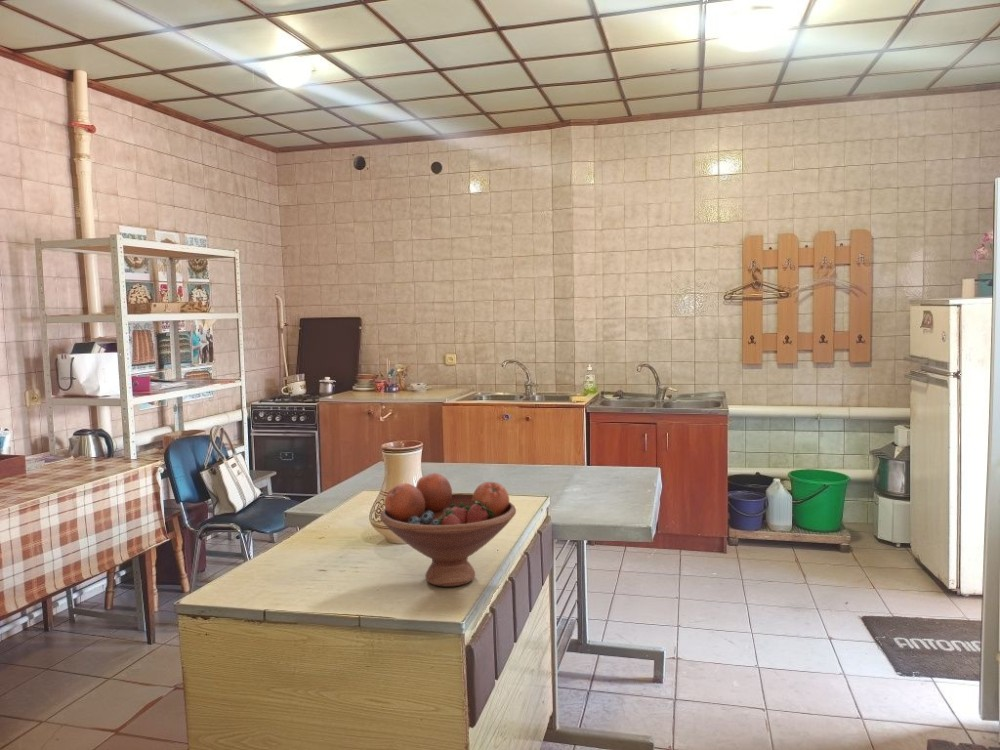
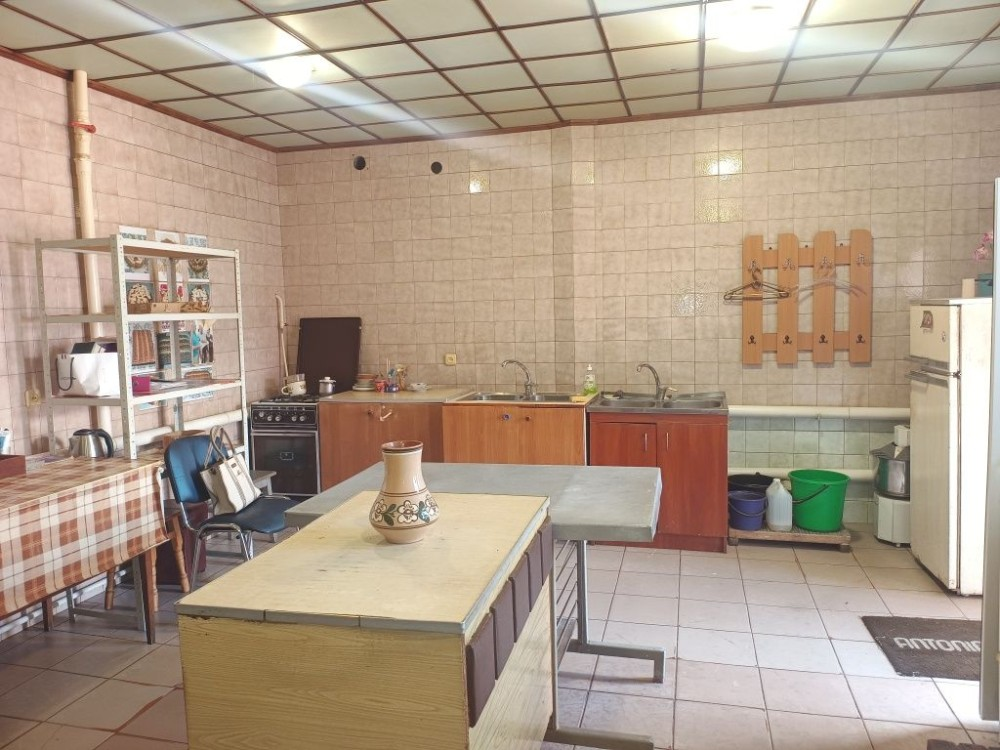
- fruit bowl (448, 530)
